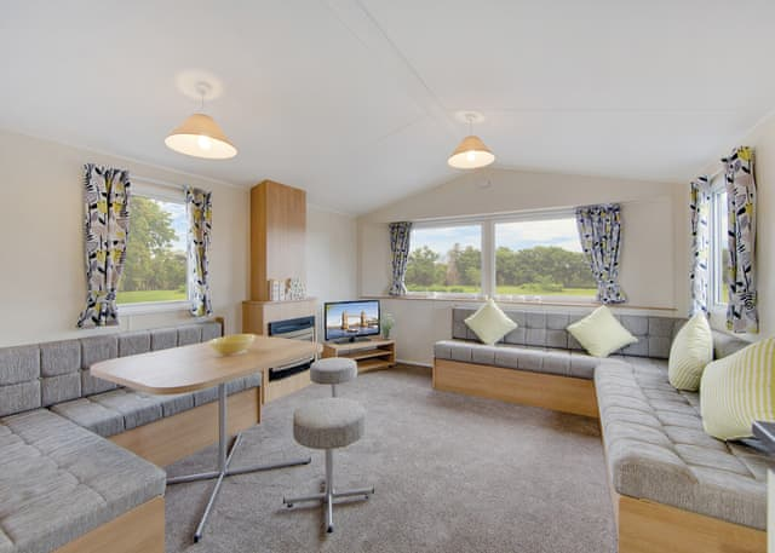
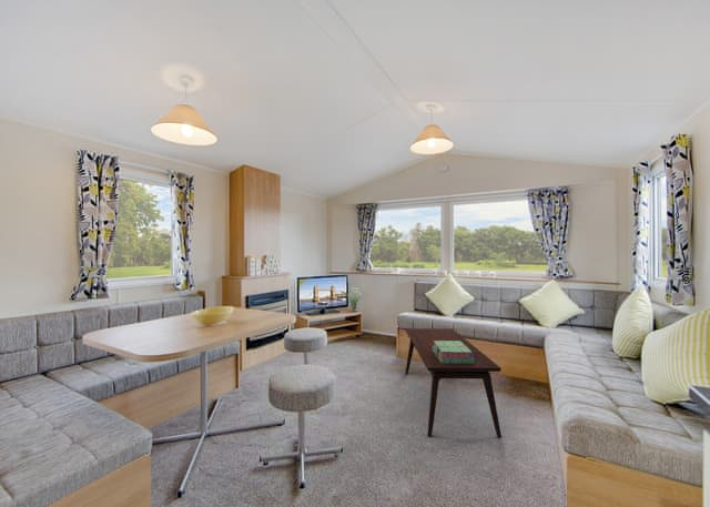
+ coffee table (443, 371)
+ stack of books (452, 351)
